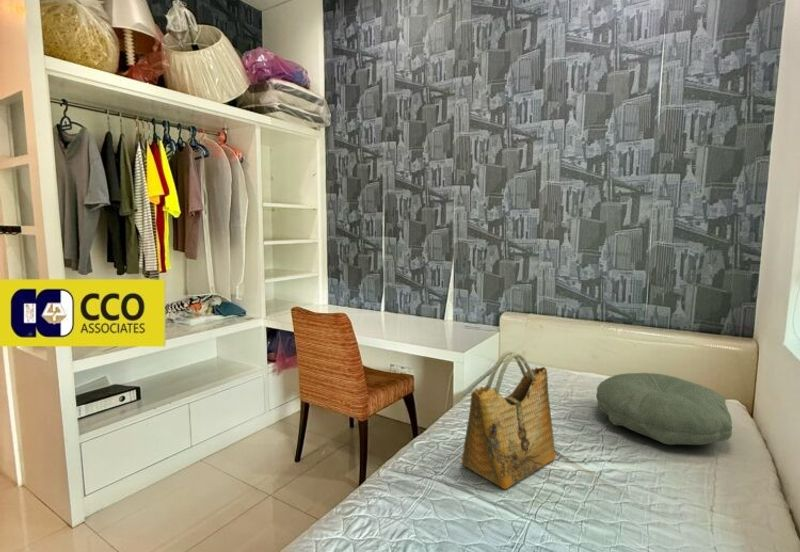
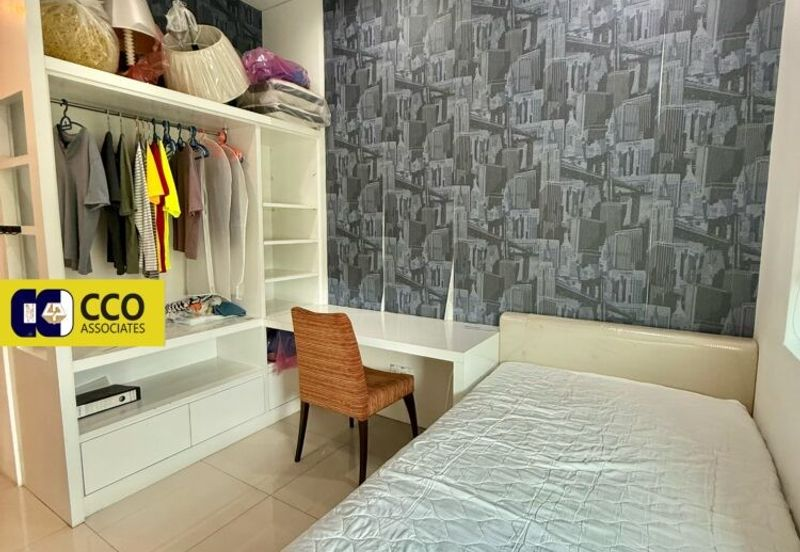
- pillow (658, 404)
- grocery bag (511, 407)
